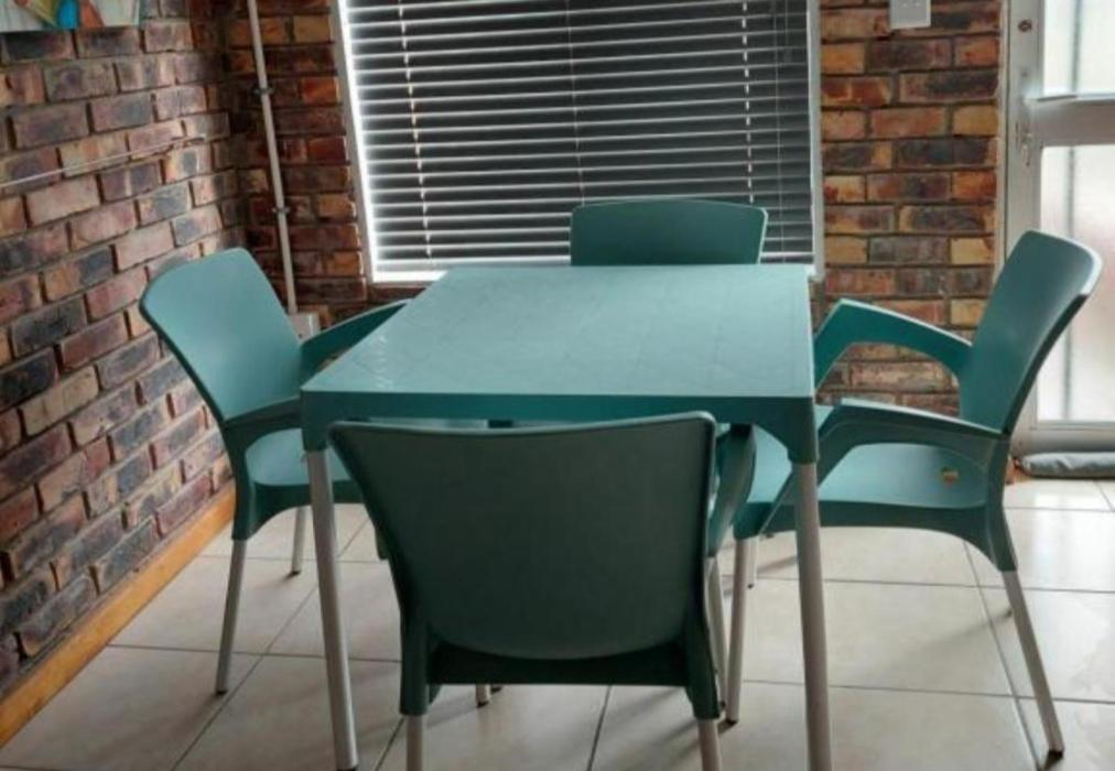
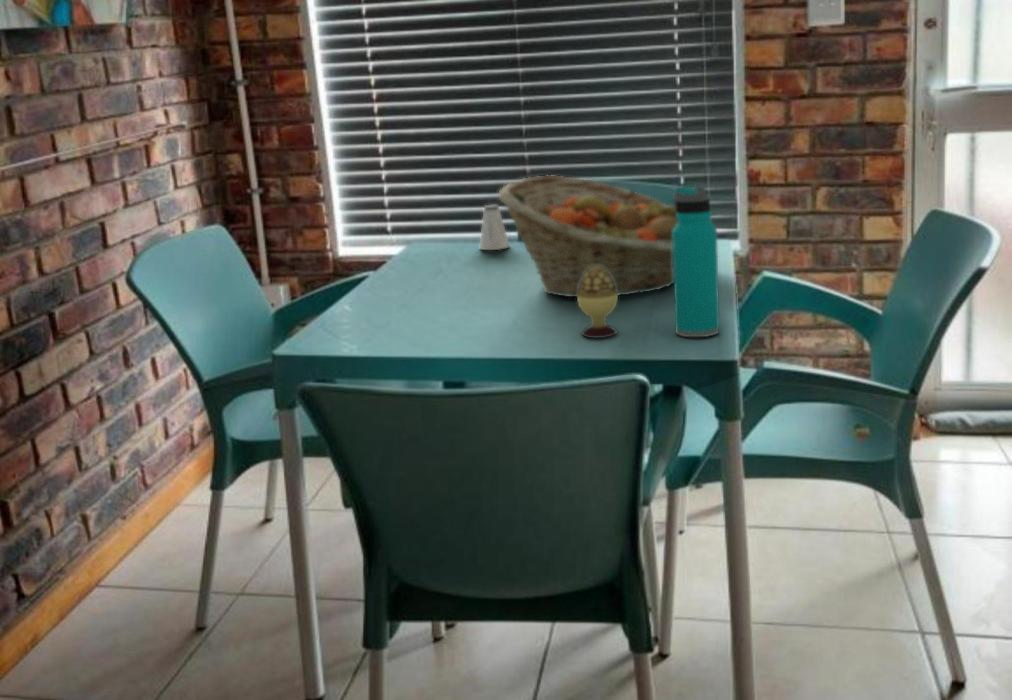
+ decorative egg (597, 300)
+ saltshaker (493, 226)
+ water bottle (695, 260)
+ fruit basket (601, 229)
